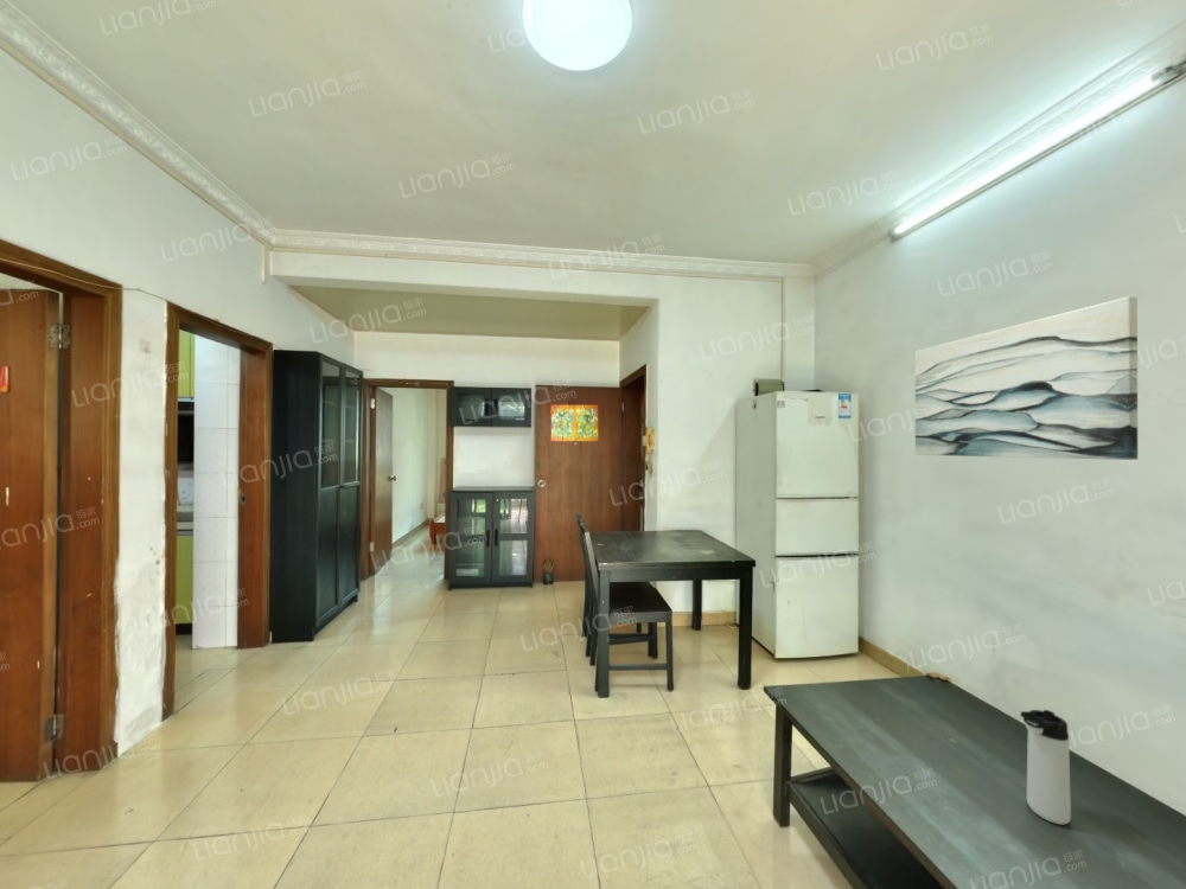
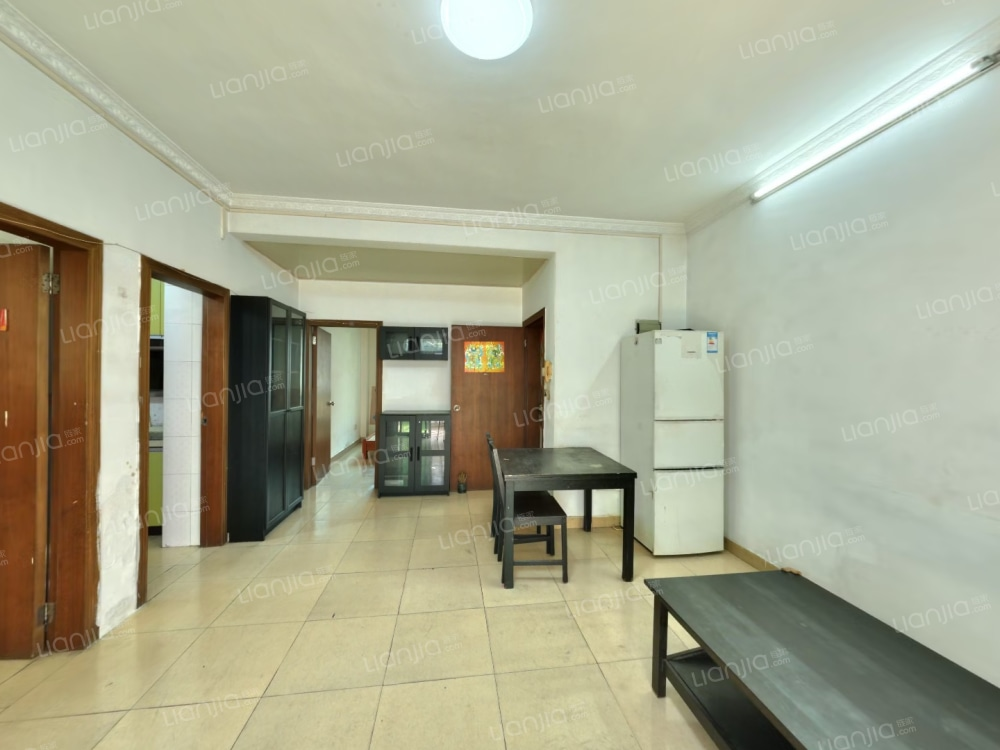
- wall art (1001, 392)
- thermos bottle (1042, 763)
